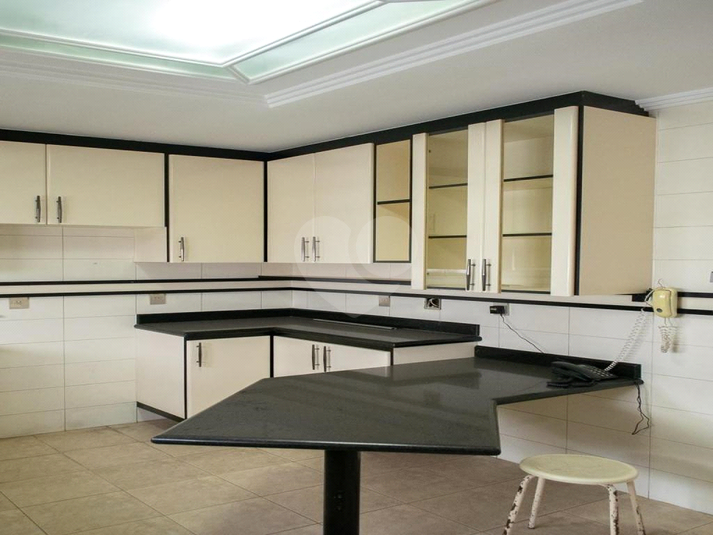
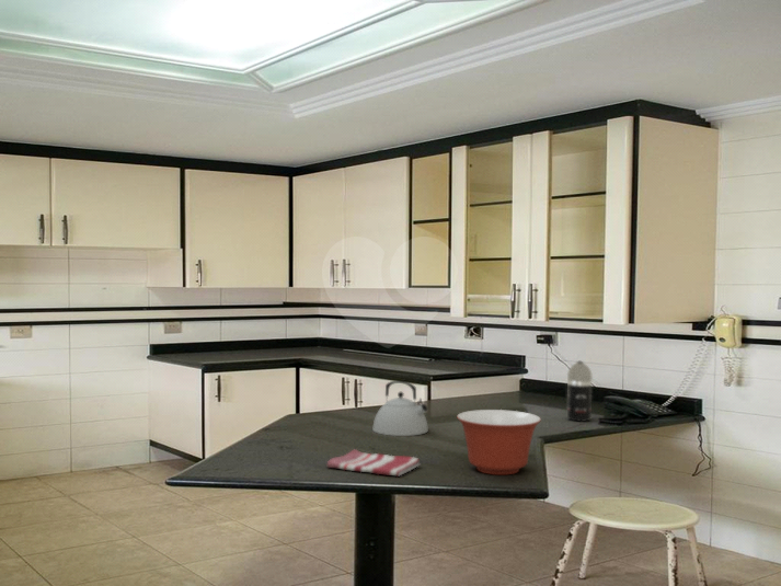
+ kettle (401, 405)
+ dish towel (374, 462)
+ spray bottle (579, 390)
+ mixing bowl (497, 443)
